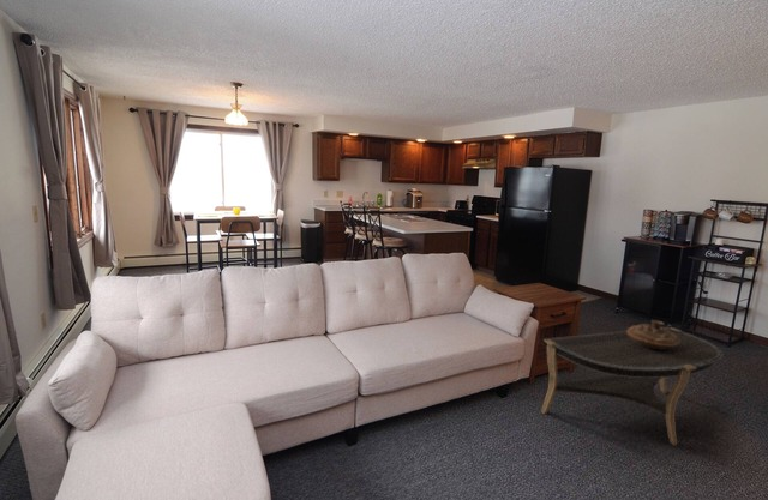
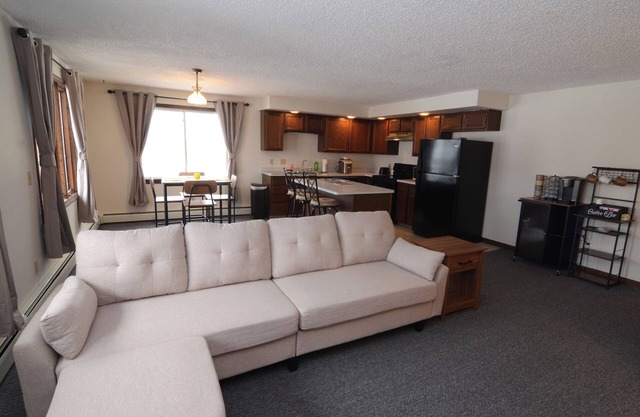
- decorative bowl (653, 332)
- coffee table (641, 384)
